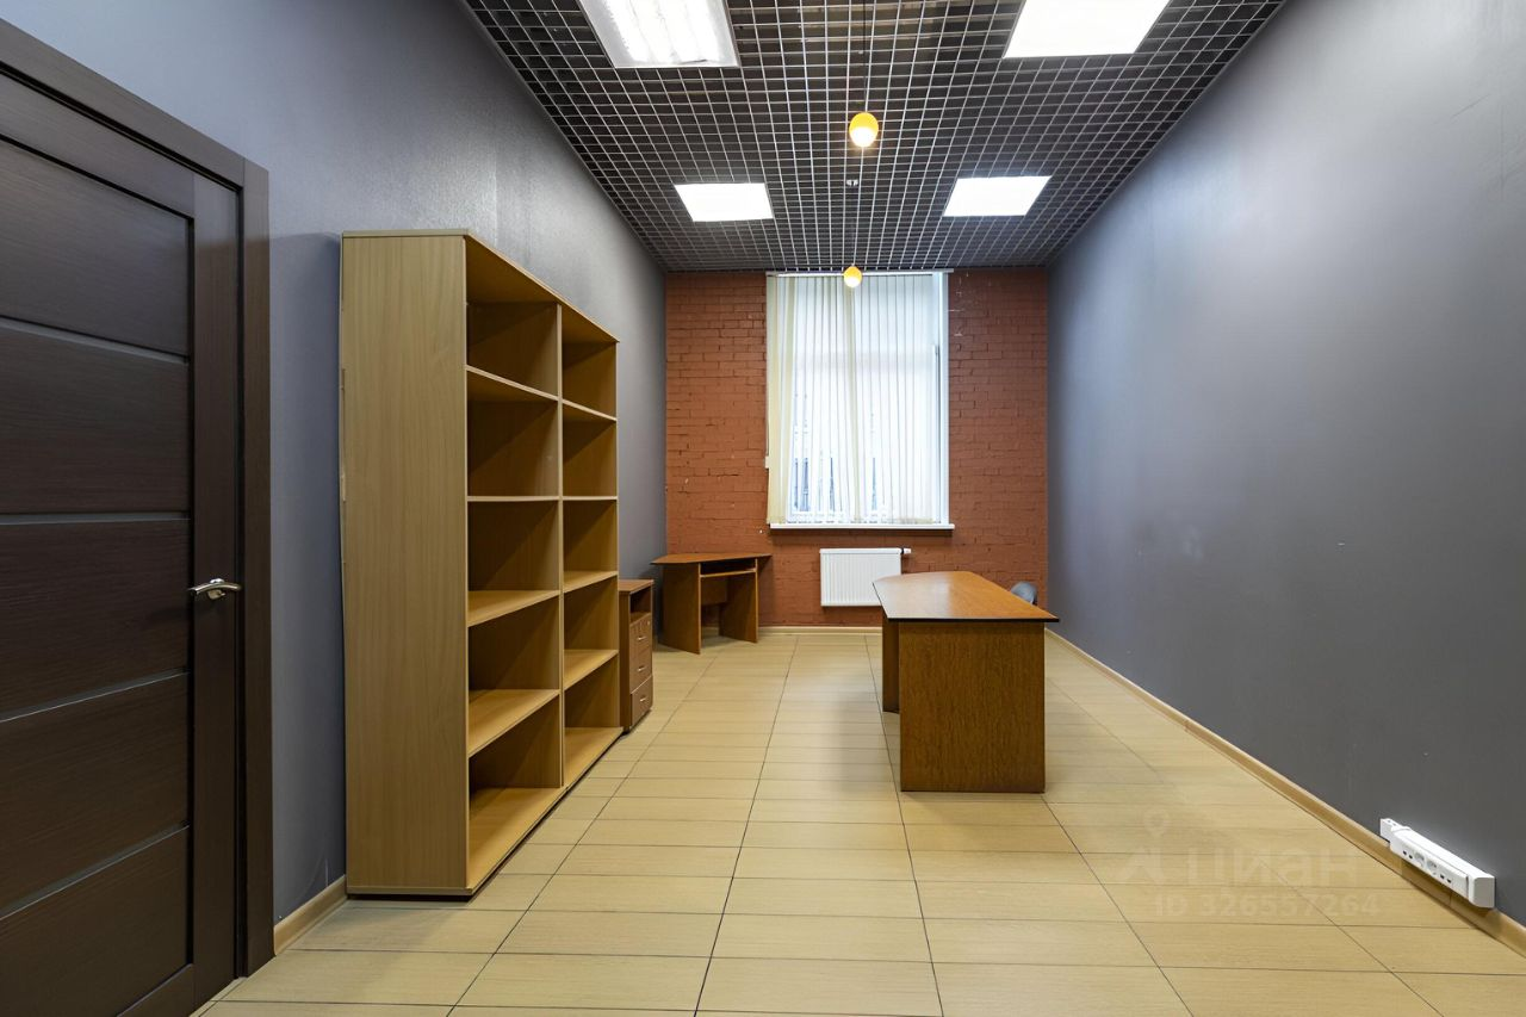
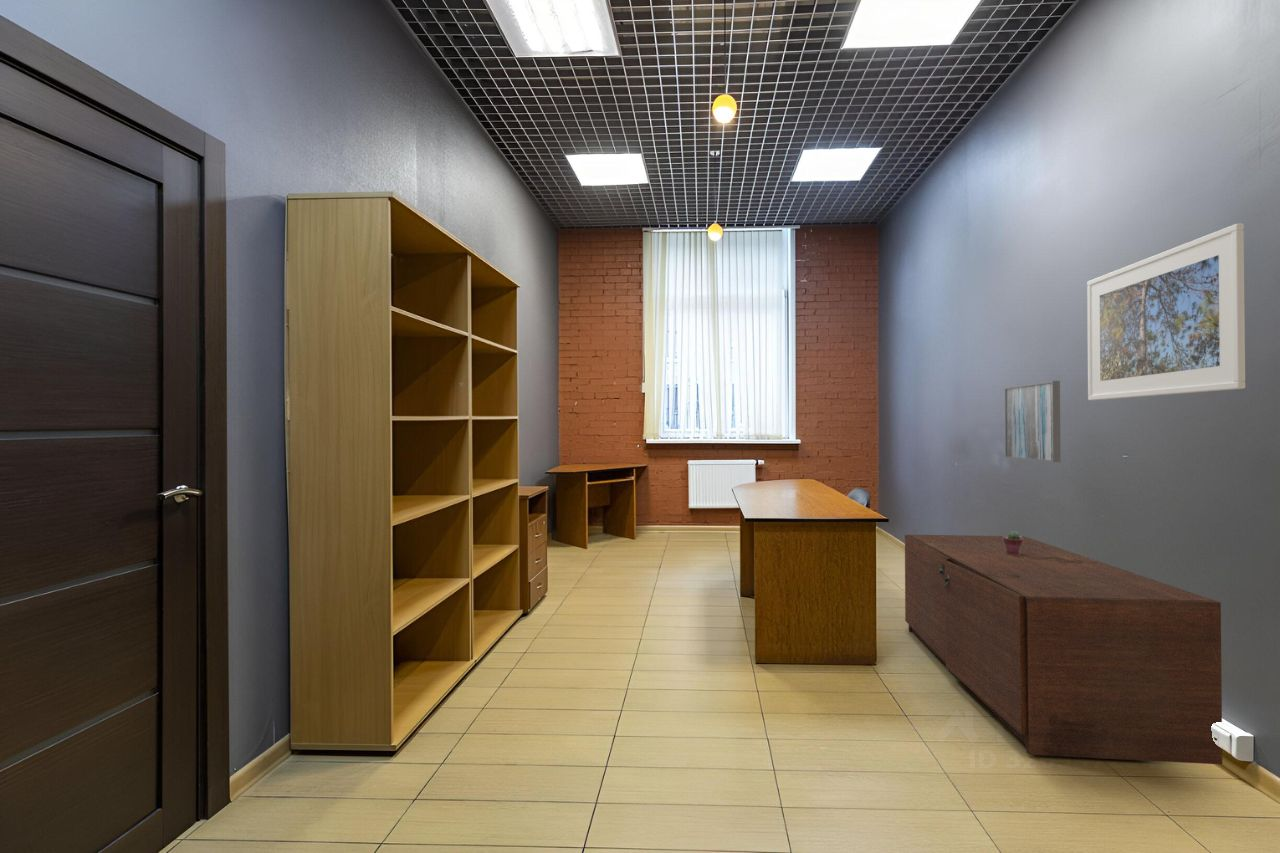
+ wall art (1030, 422)
+ storage trunk (1020, 620)
+ potted succulent (1012, 542)
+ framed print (1153, 326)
